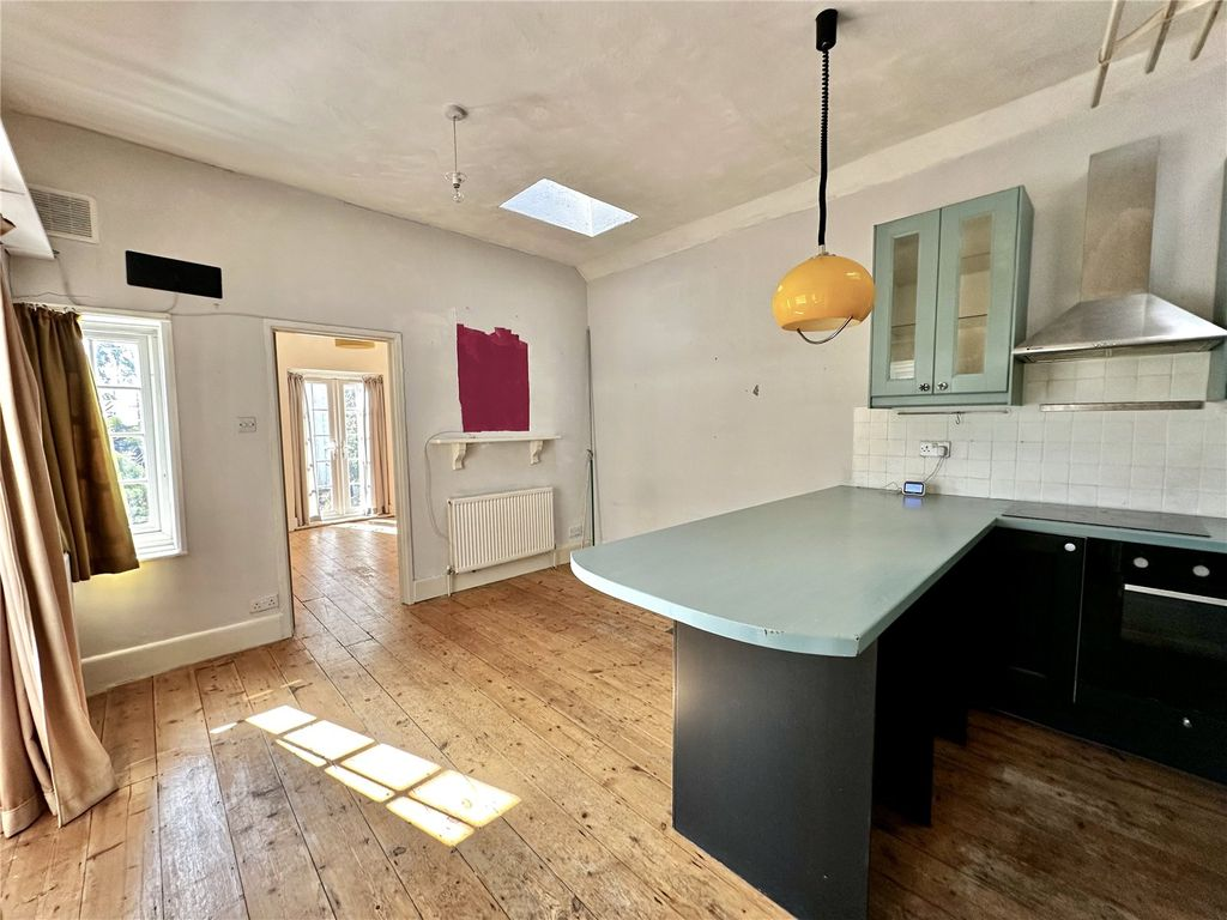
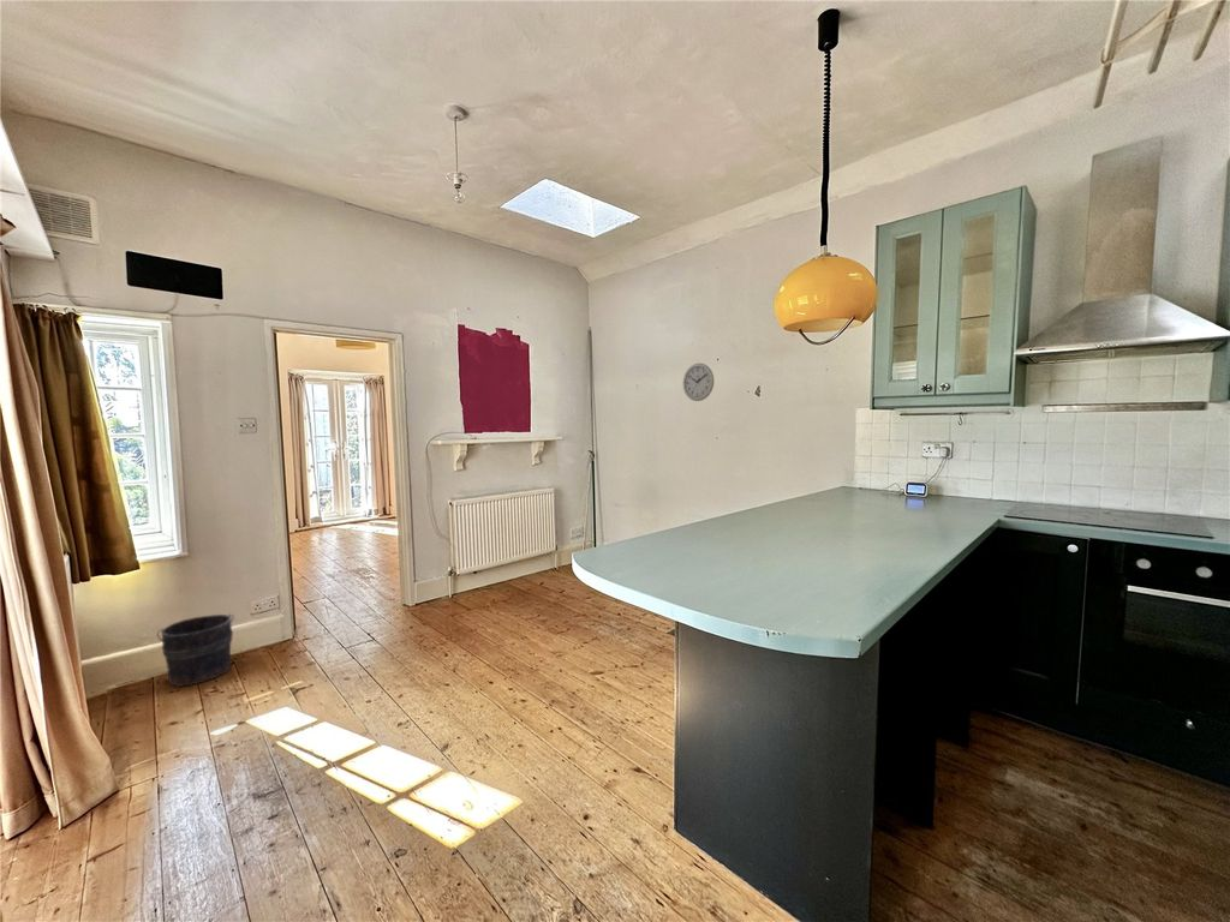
+ wall clock (697, 382)
+ bucket (198, 647)
